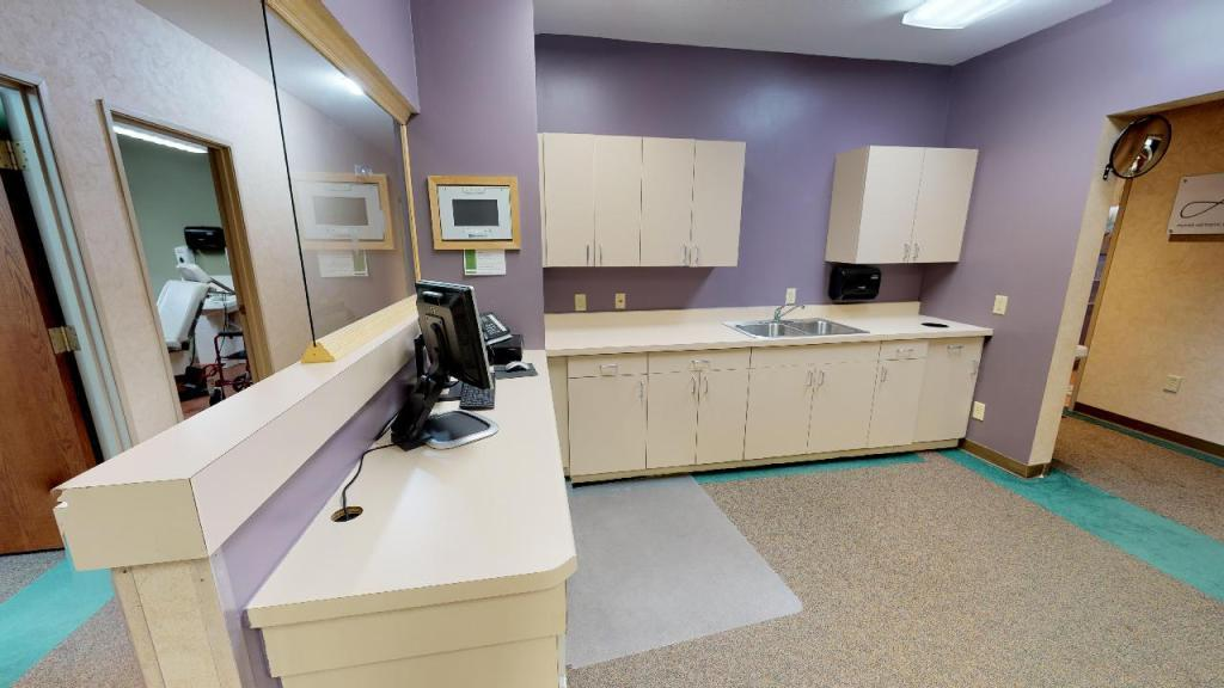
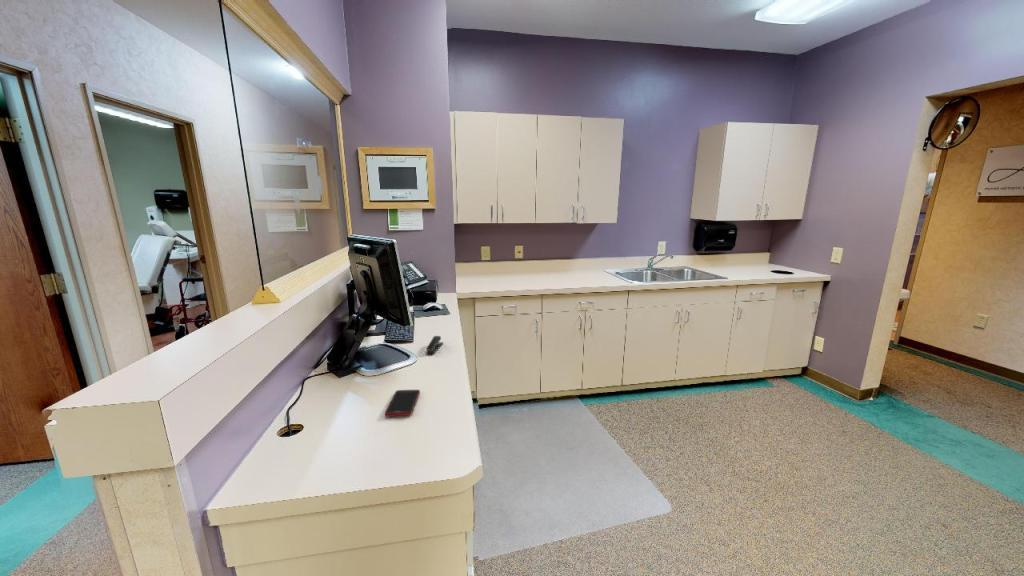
+ cell phone (403, 402)
+ stapler (434, 343)
